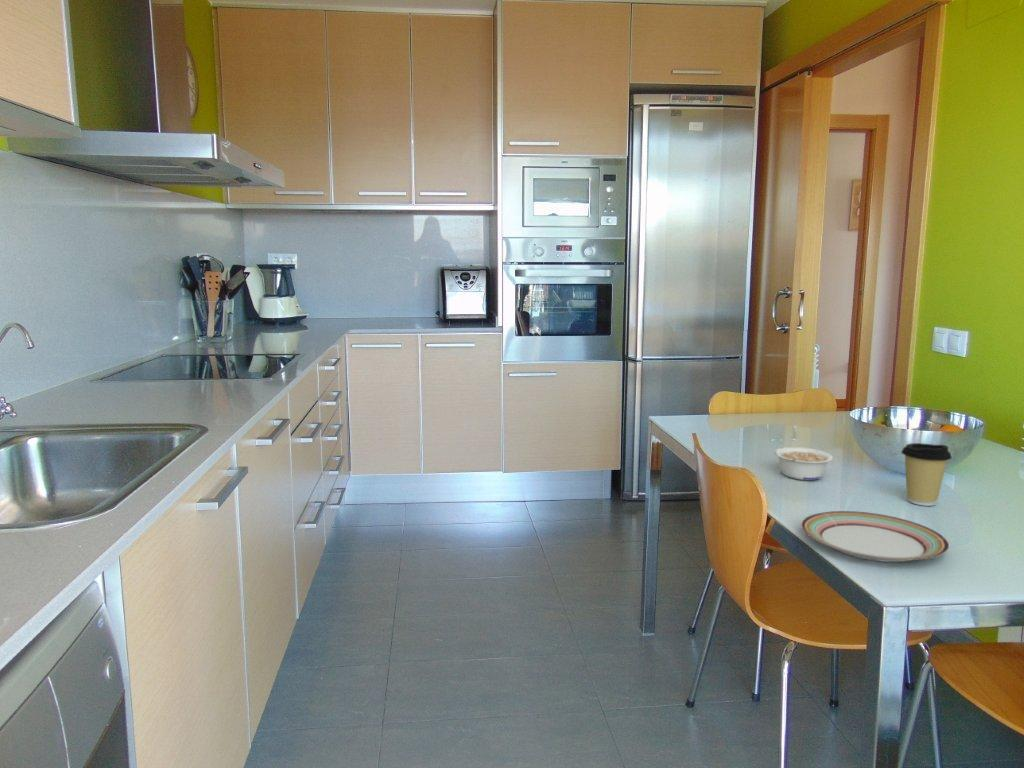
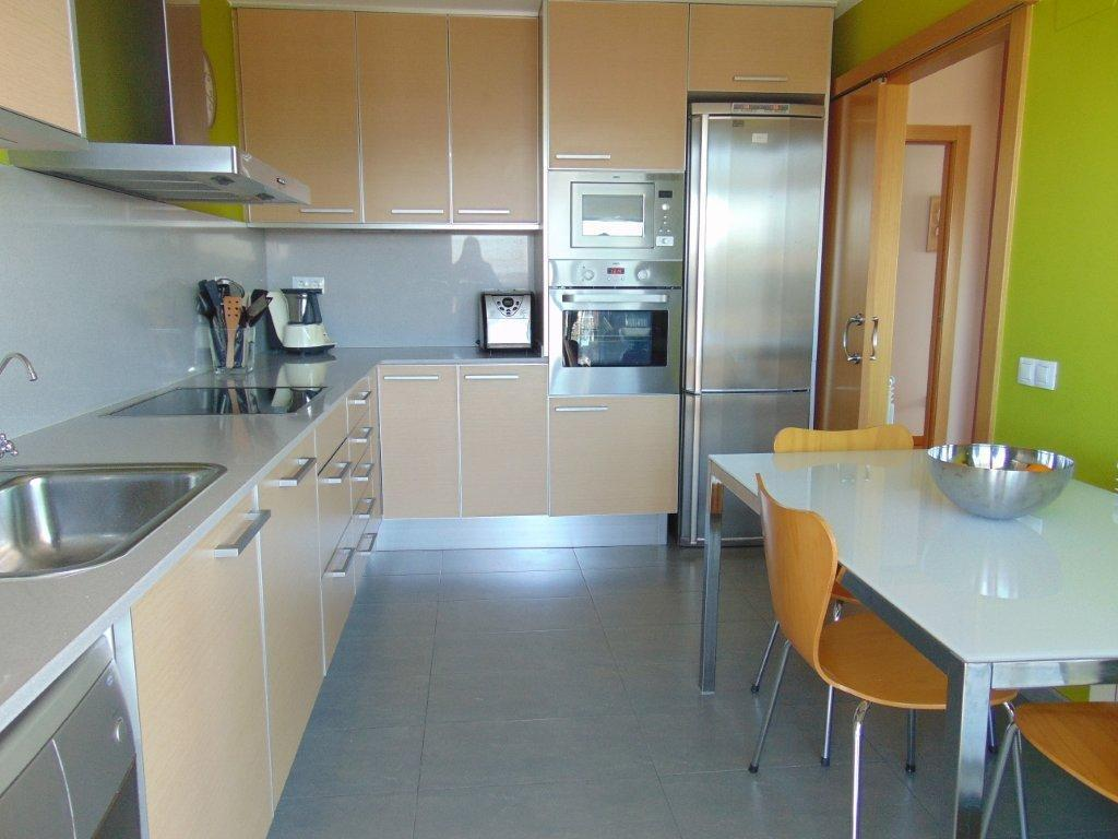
- plate (872, 538)
- legume (803, 463)
- coffee cup (924, 473)
